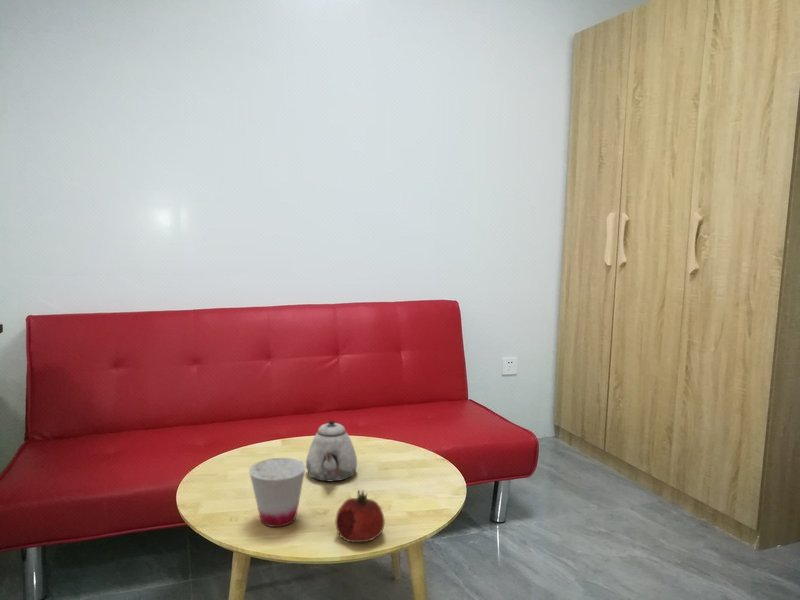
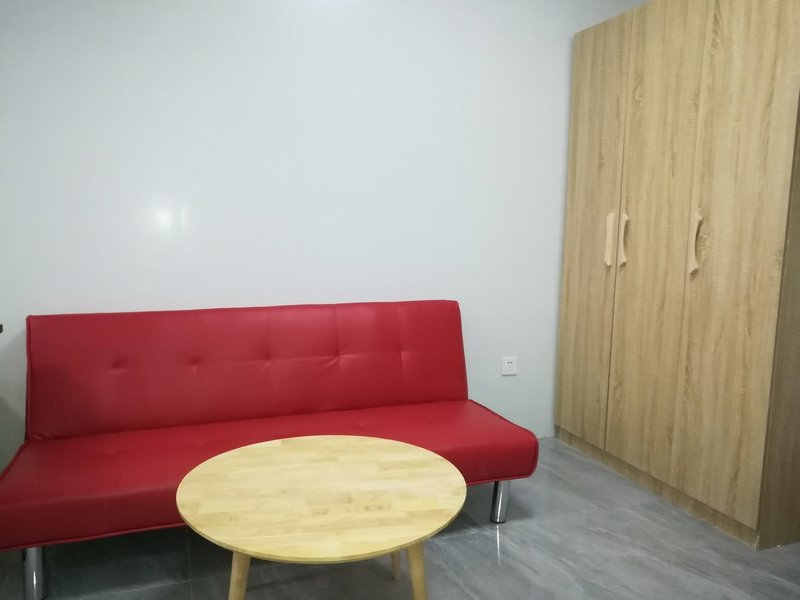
- cup (278, 493)
- teapot (331, 449)
- fruit (360, 513)
